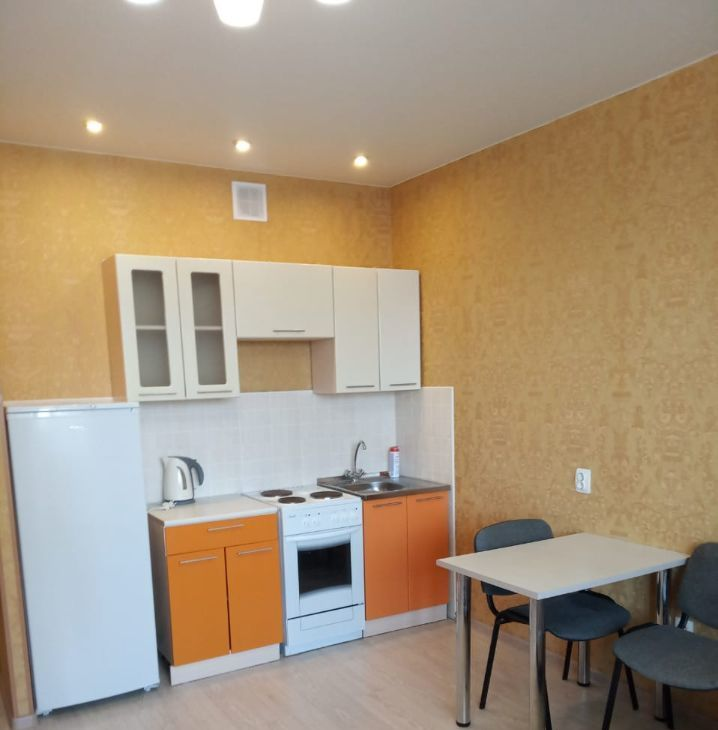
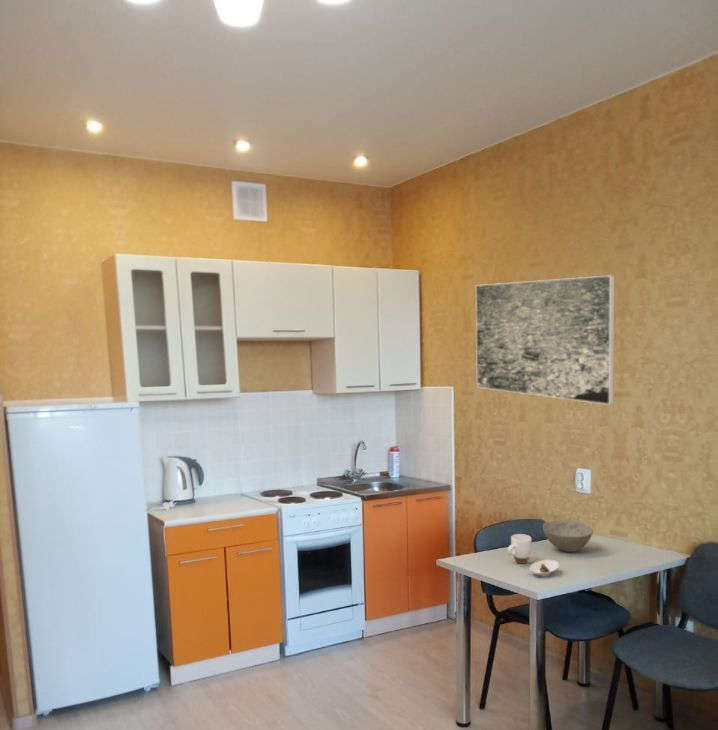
+ bowl (567, 538)
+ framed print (537, 338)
+ mug (518, 550)
+ saucer (544, 568)
